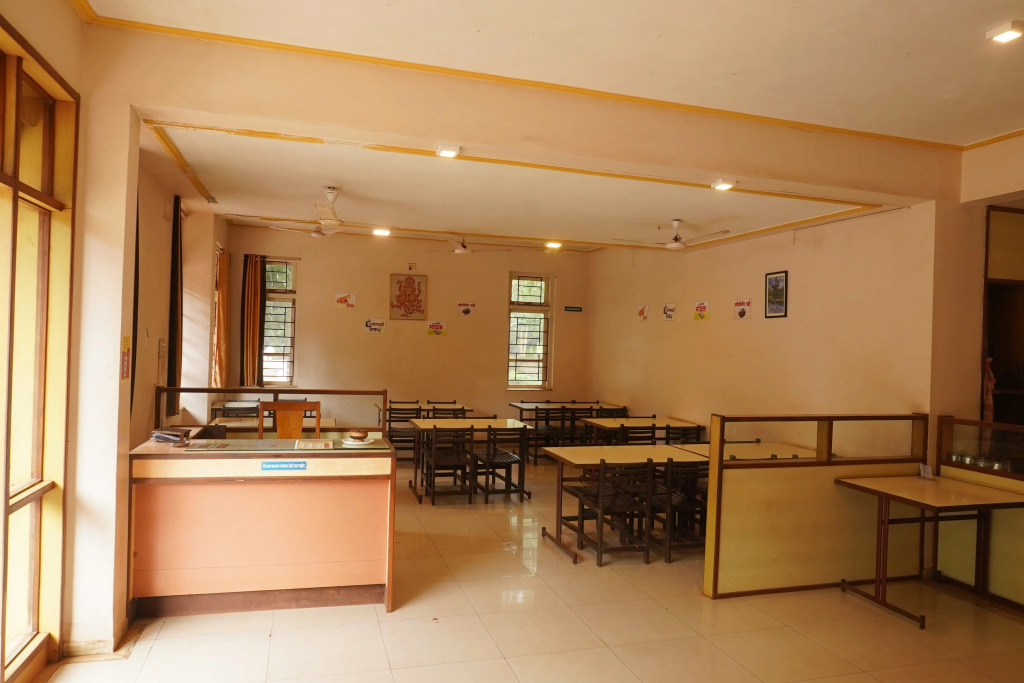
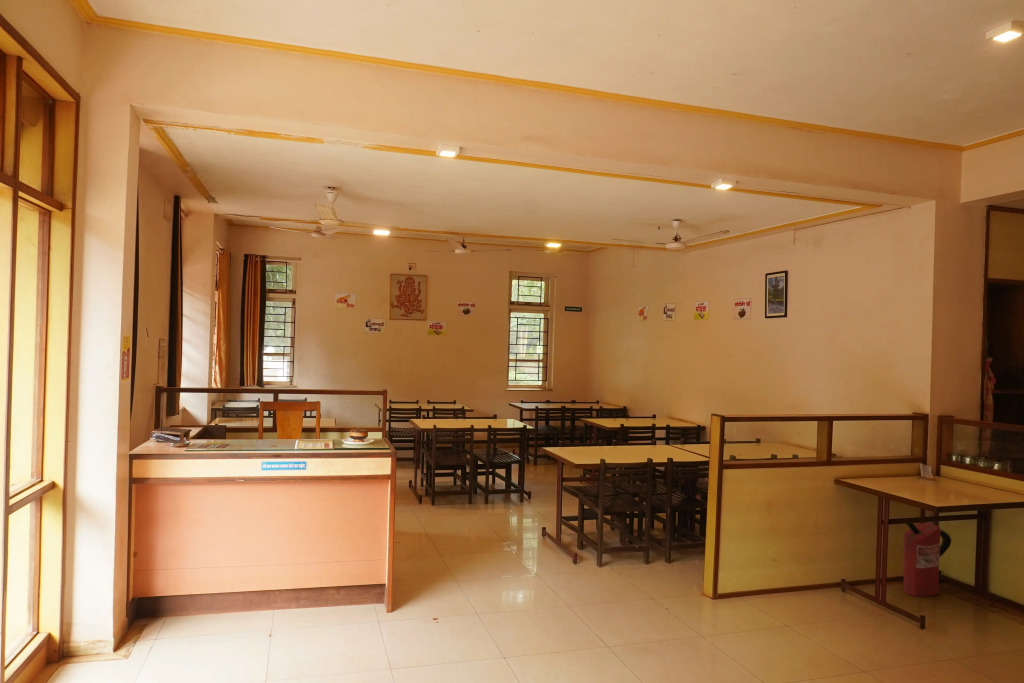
+ fire extinguisher (922, 554)
